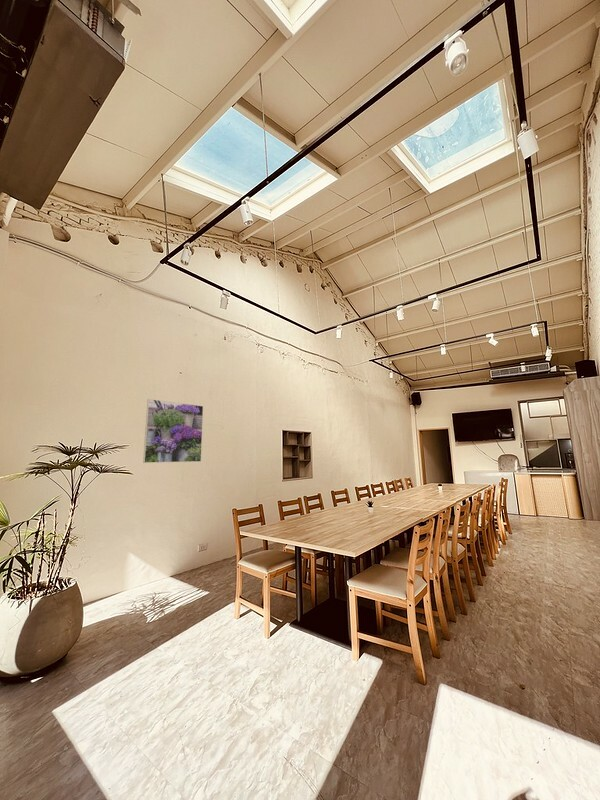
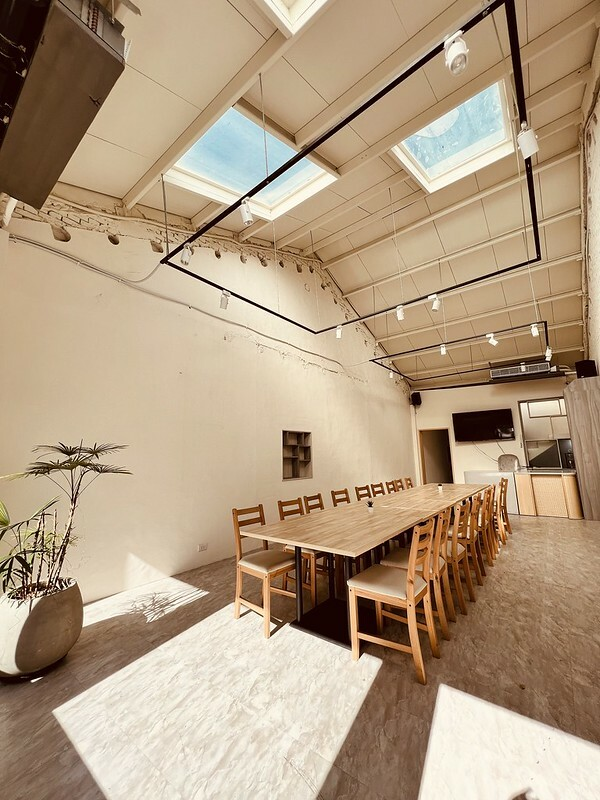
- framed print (175, 432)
